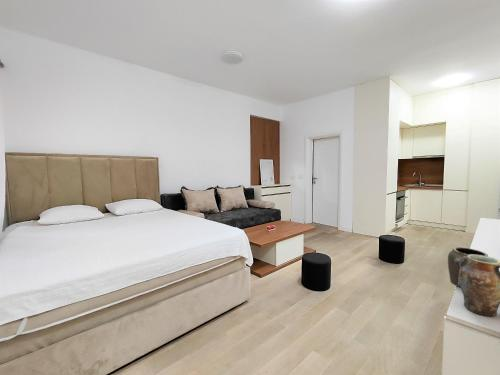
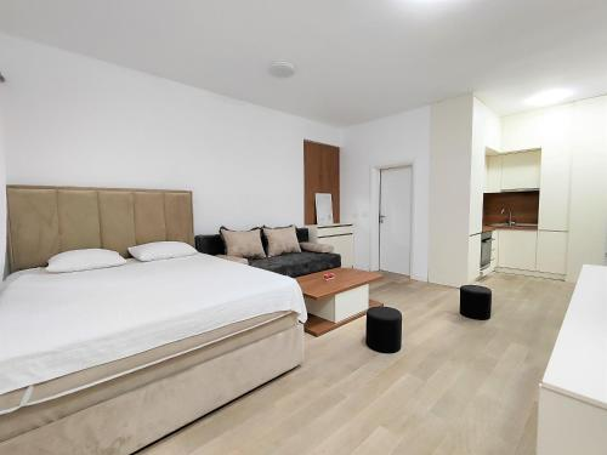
- jar set (474, 272)
